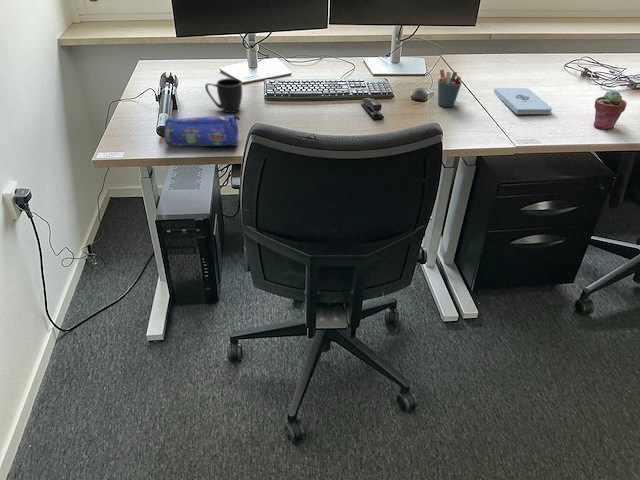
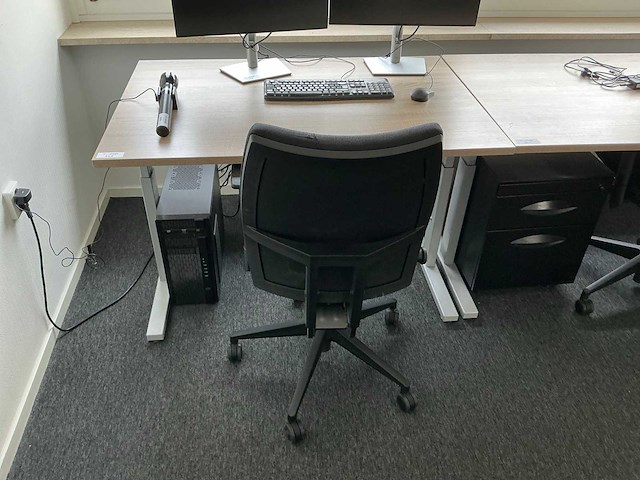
- potted succulent (609, 108)
- notepad (522, 100)
- mug (224, 96)
- pencil case (202, 130)
- pen holder (448, 86)
- stapler (372, 105)
